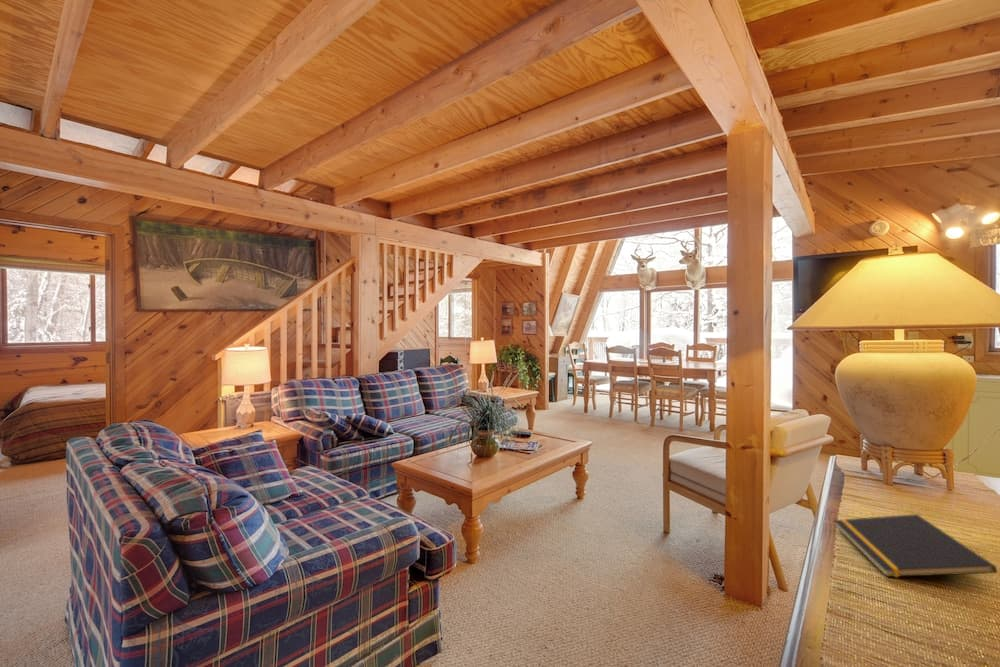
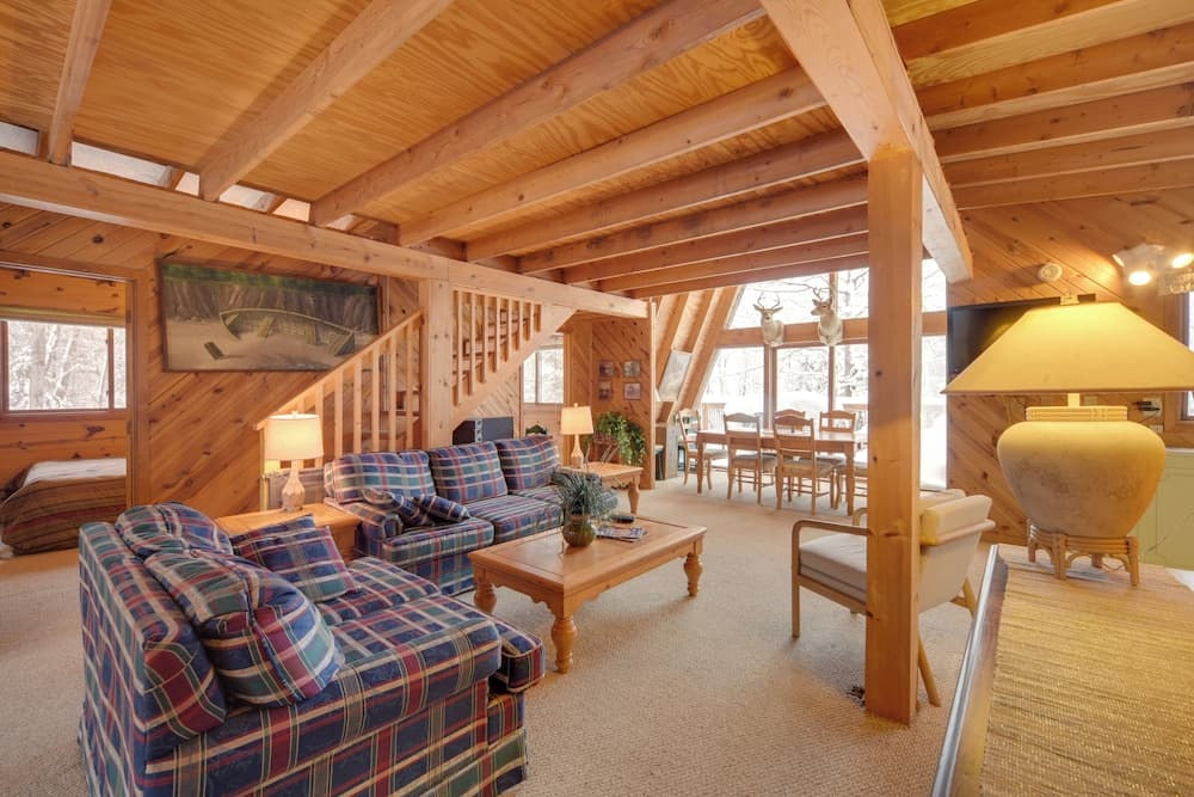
- notepad (903, 542)
